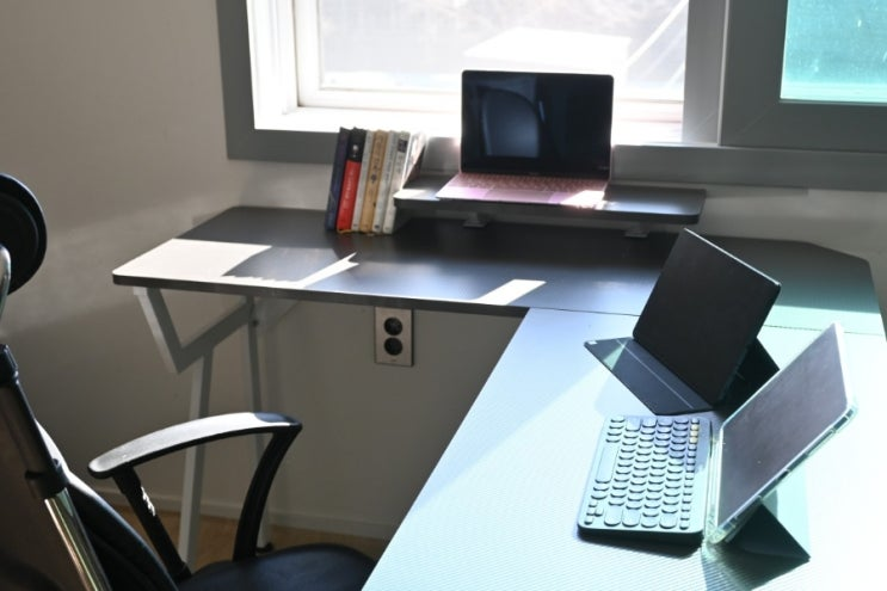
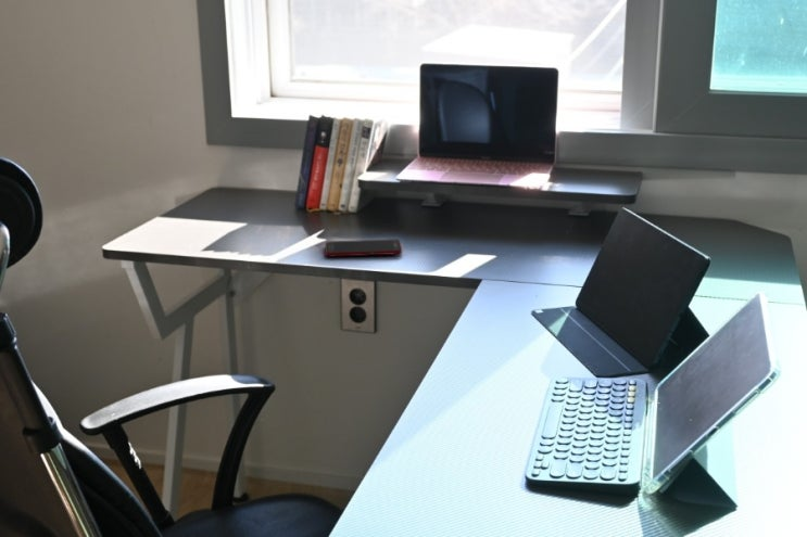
+ cell phone (363, 247)
